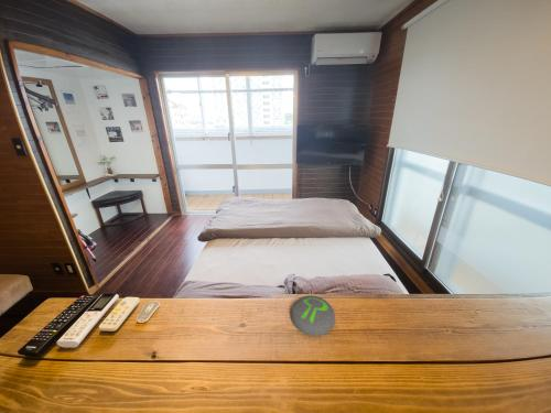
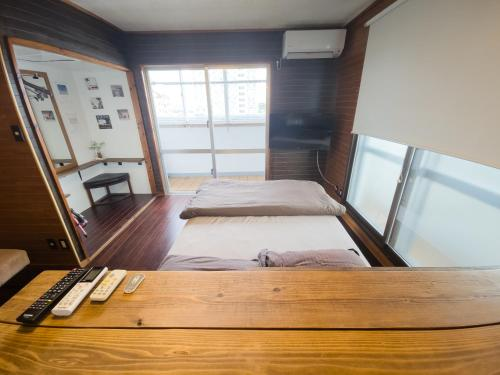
- coaster (312, 312)
